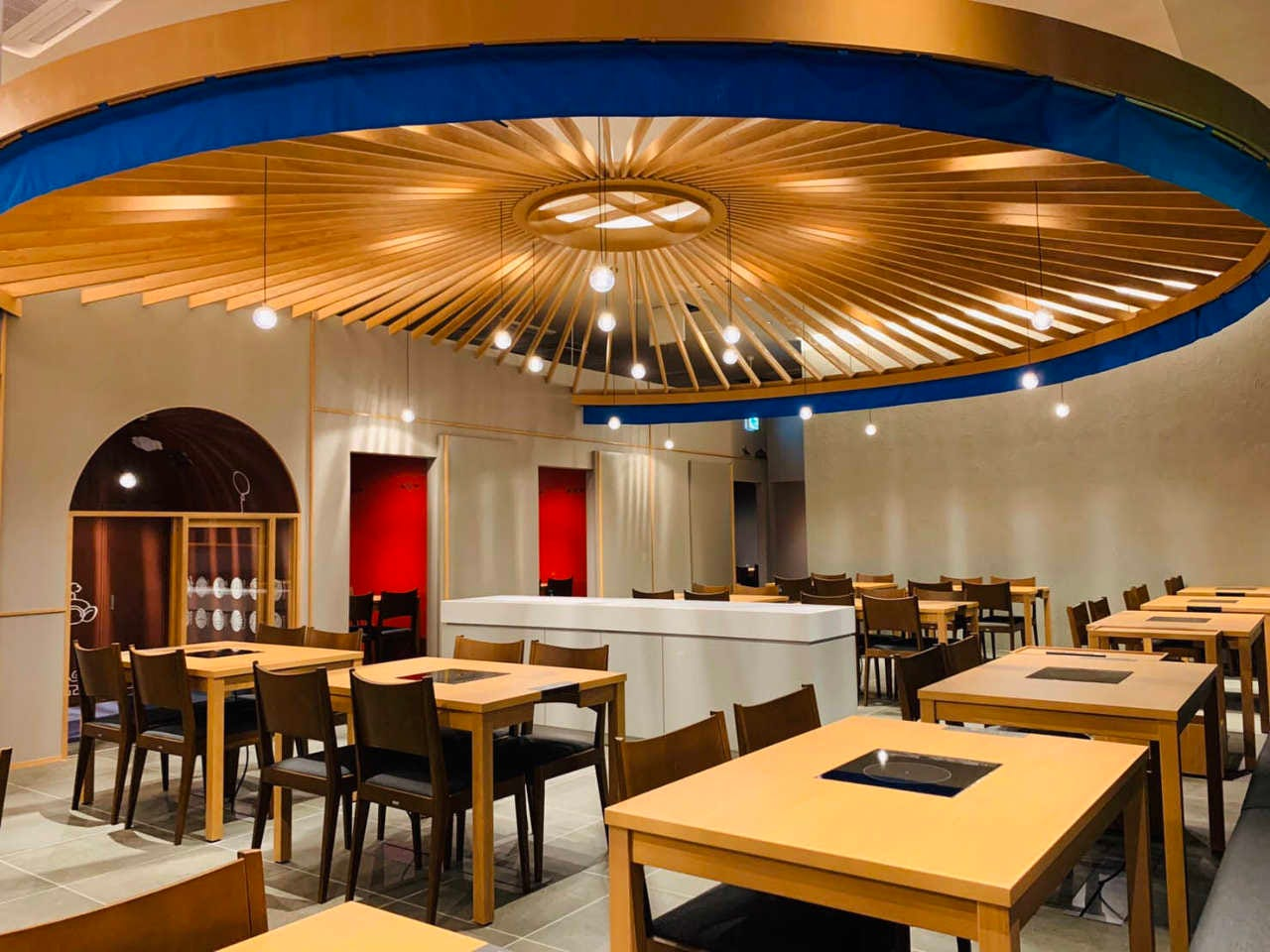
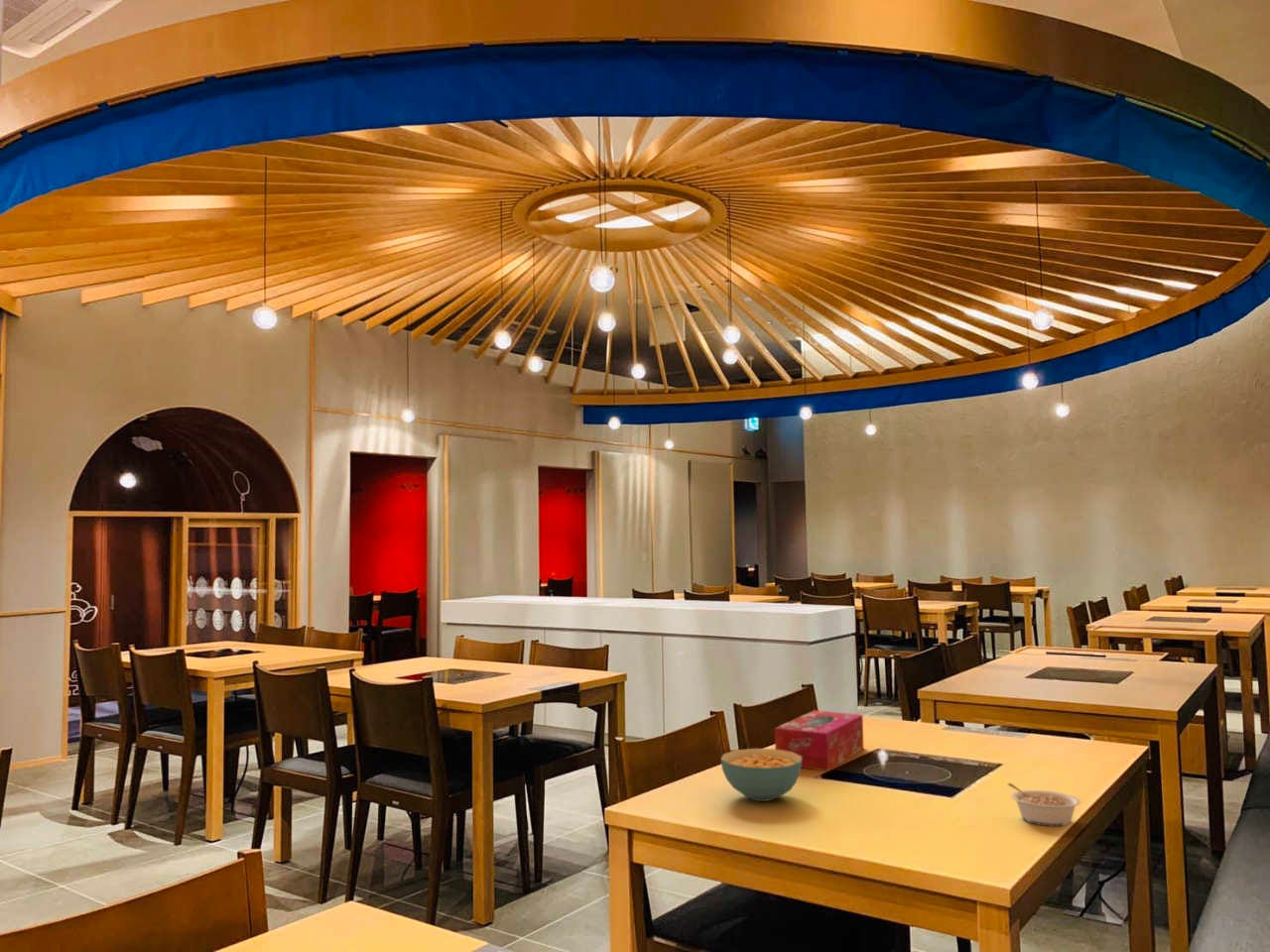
+ tissue box (820, 738)
+ legume (1042, 806)
+ cereal bowl (761, 777)
